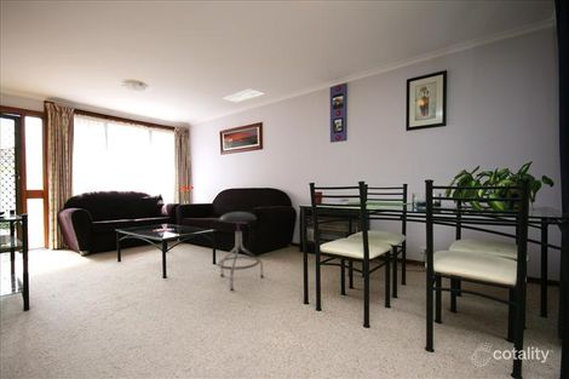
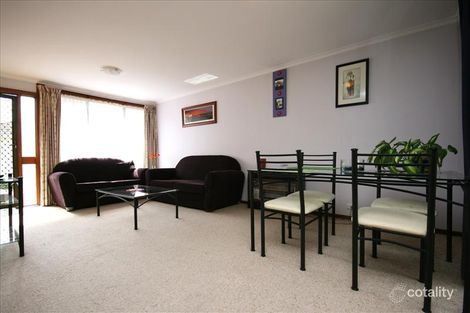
- stool (236, 246)
